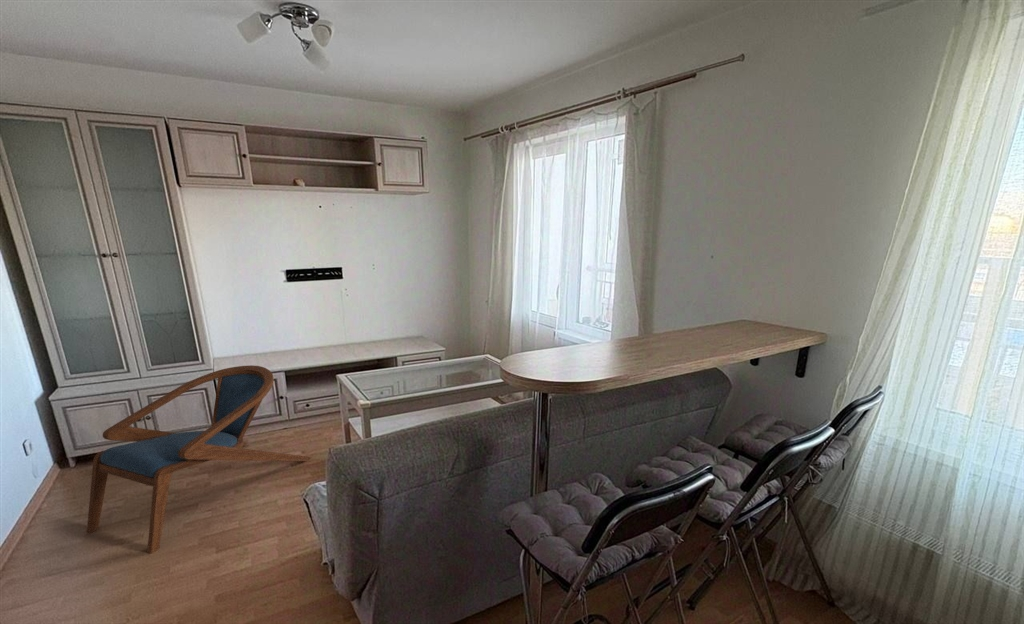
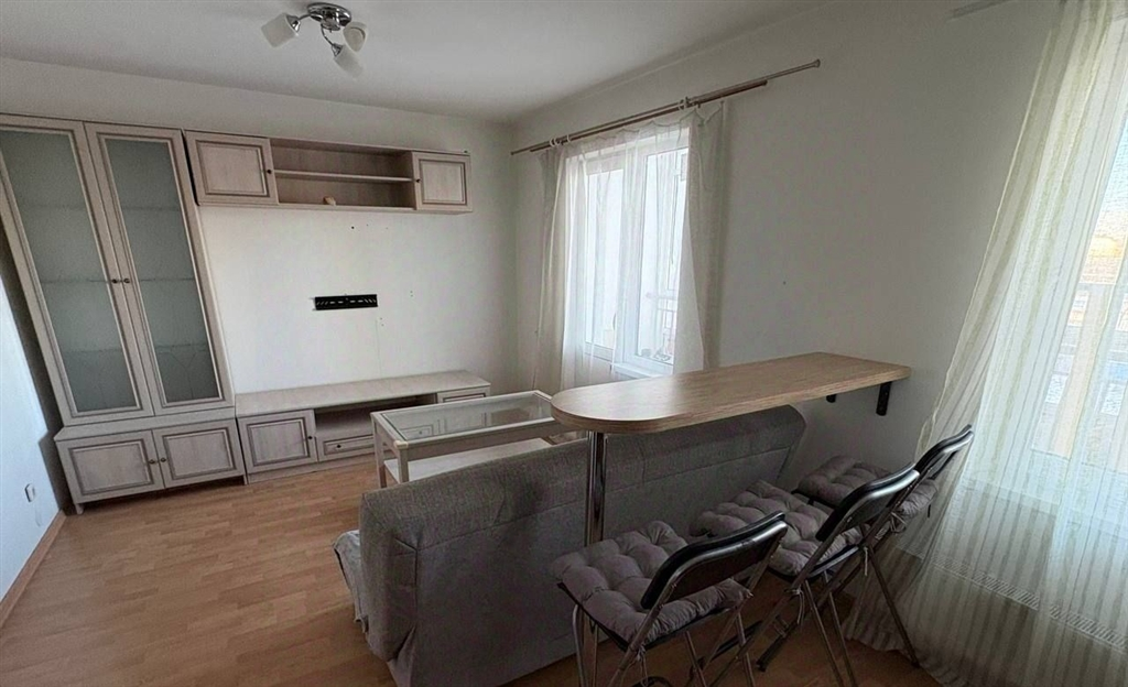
- armchair (204, 439)
